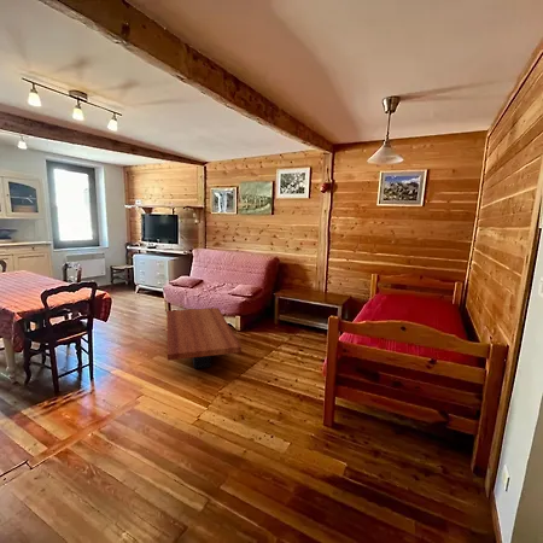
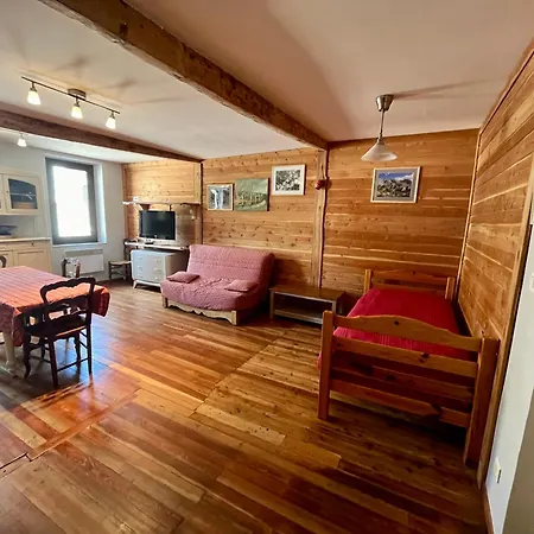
- coffee table (198, 338)
